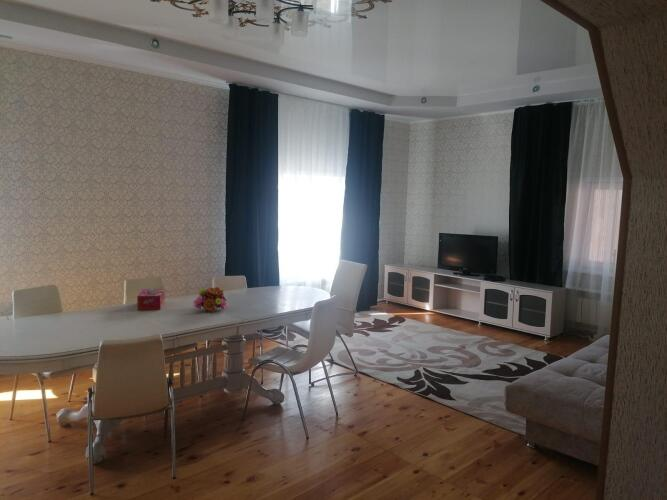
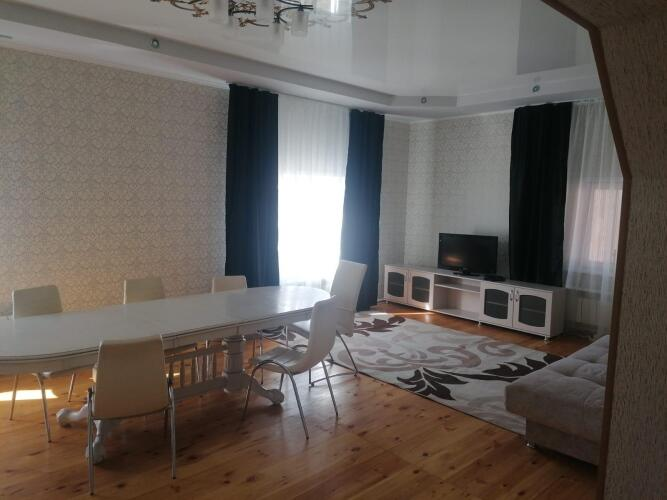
- tissue box (151, 299)
- flower bouquet (211, 298)
